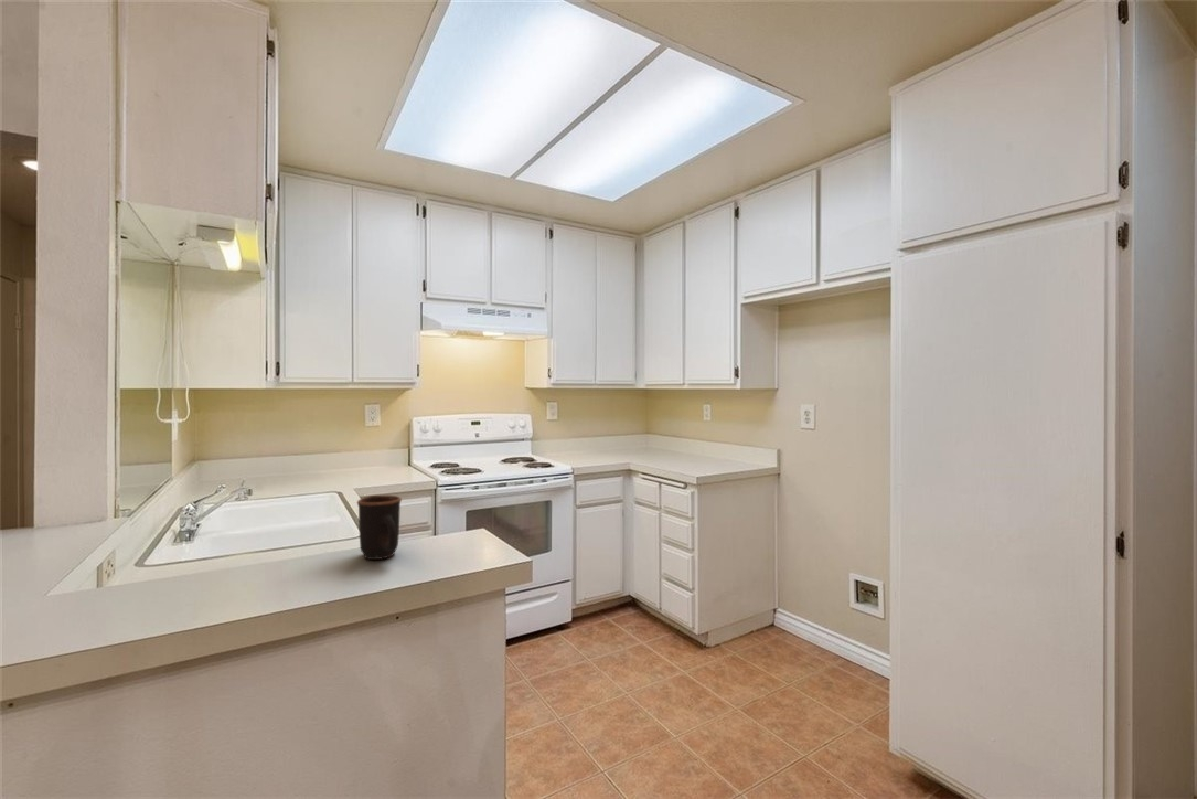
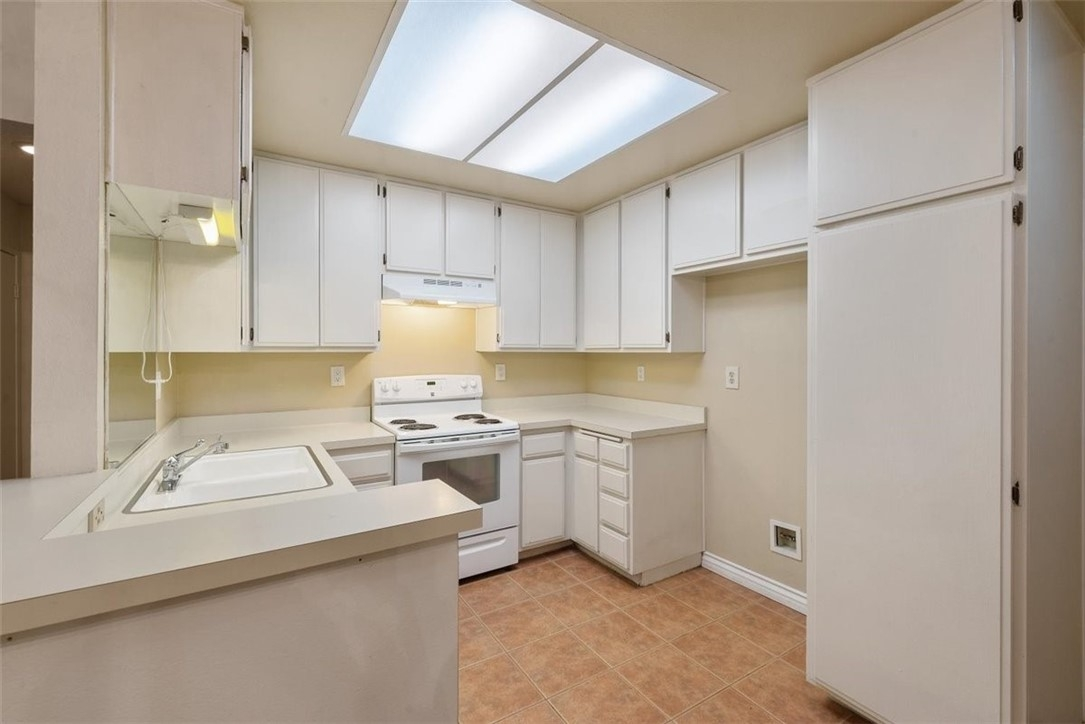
- mug (382, 528)
